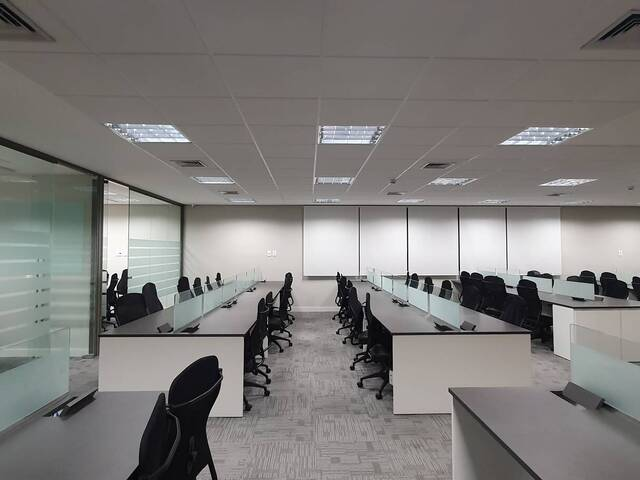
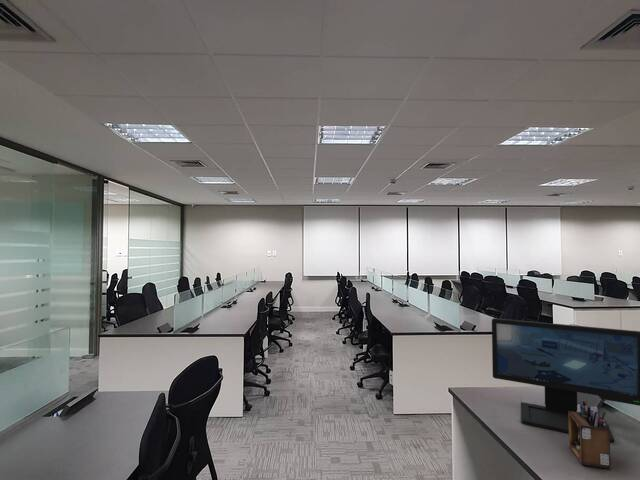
+ computer monitor (561, 372)
+ desk organizer (588, 430)
